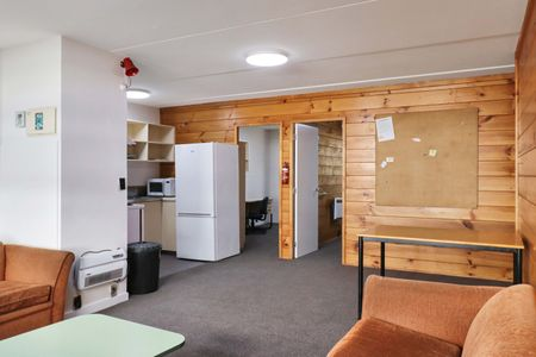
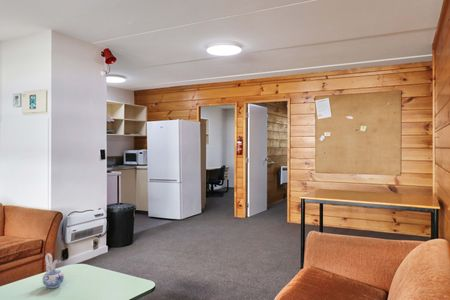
+ ceramic pitcher (53, 270)
